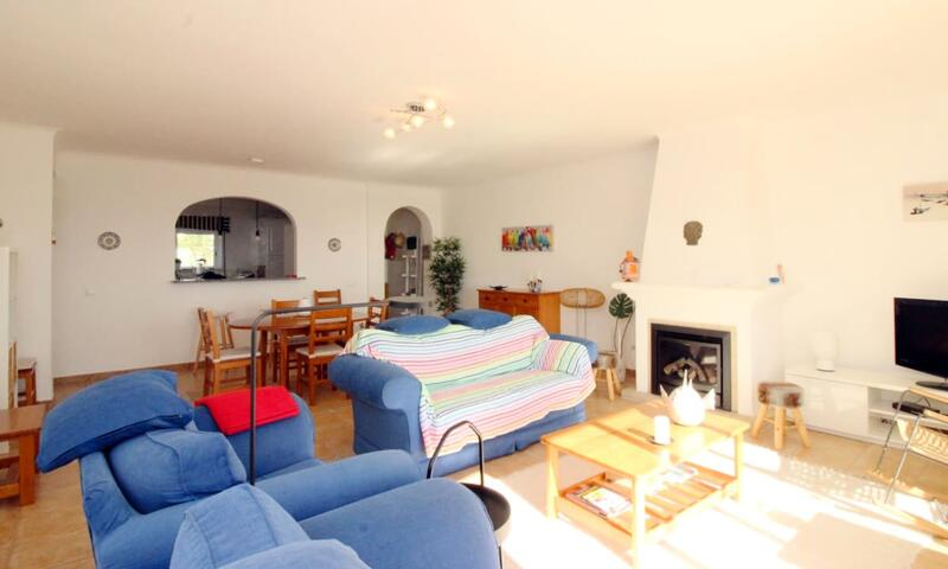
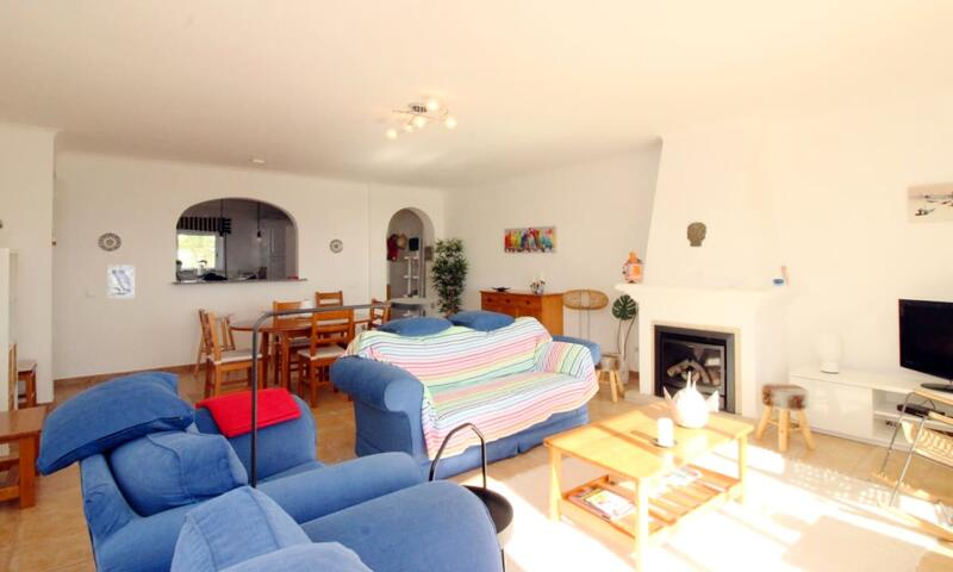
+ wall art (120, 281)
